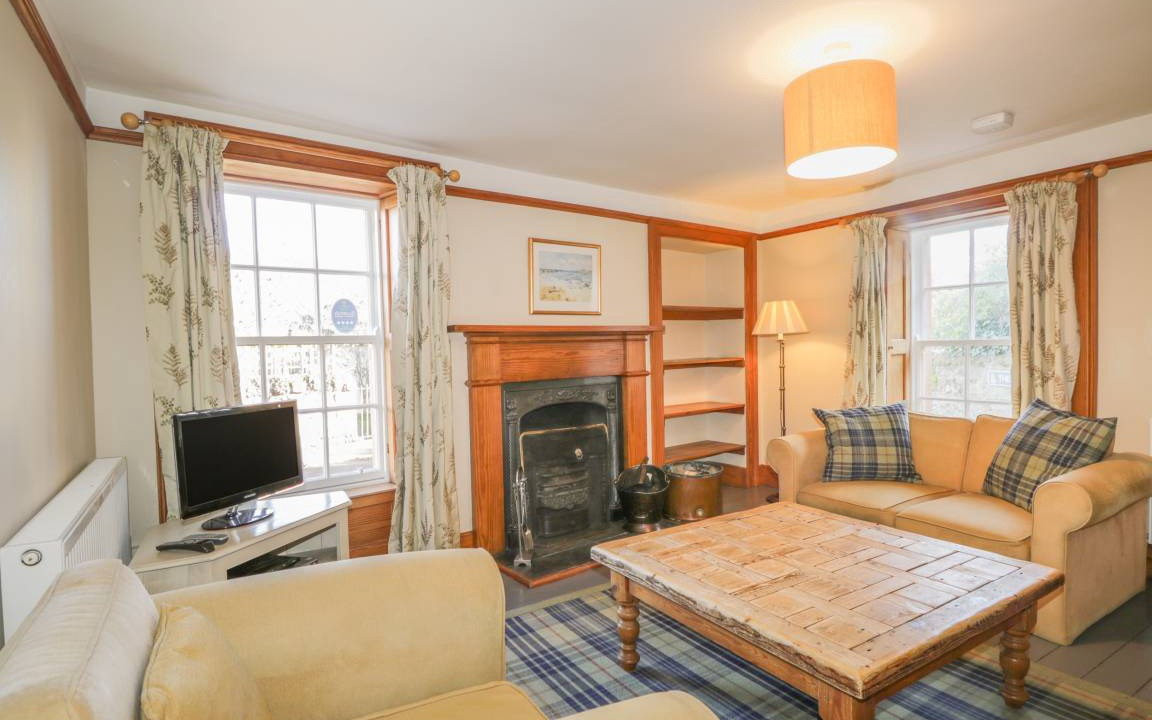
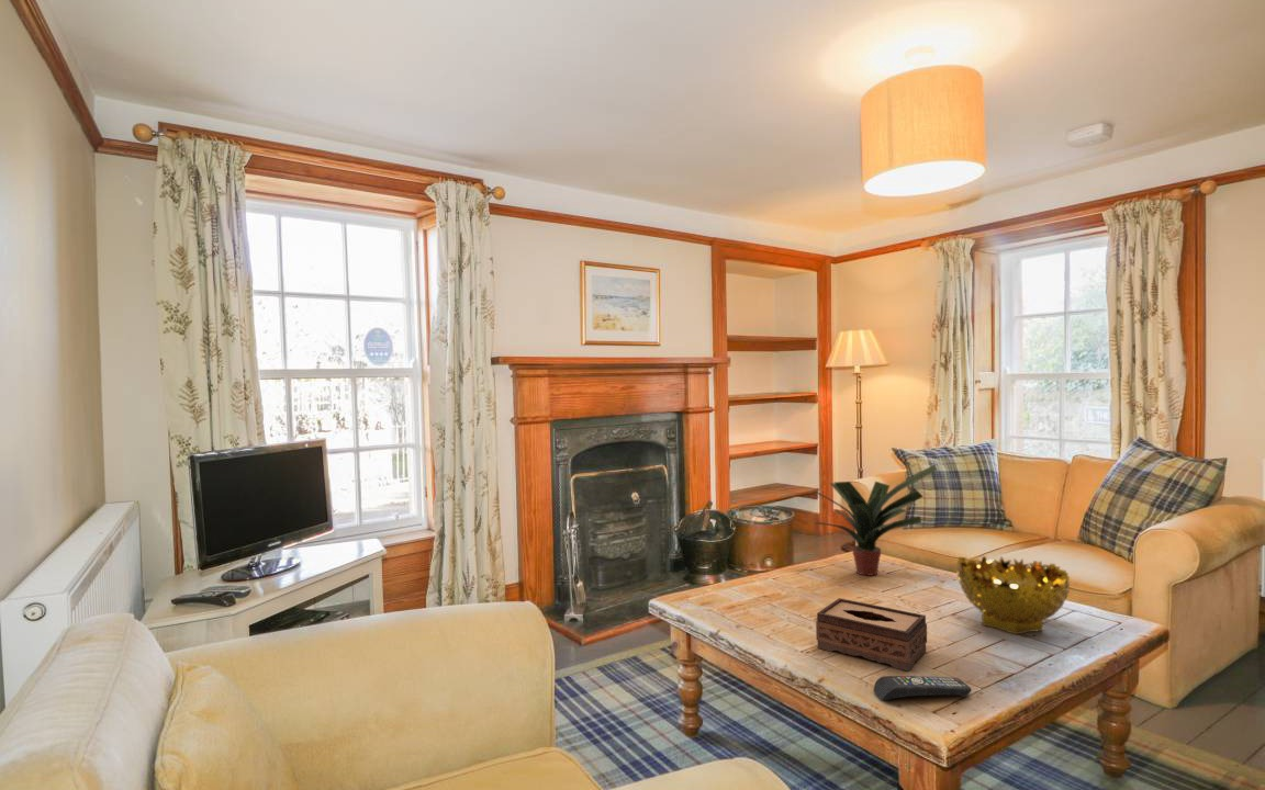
+ tissue box (871, 631)
+ remote control (921, 686)
+ potted plant (873, 519)
+ decorative bowl (1011, 592)
